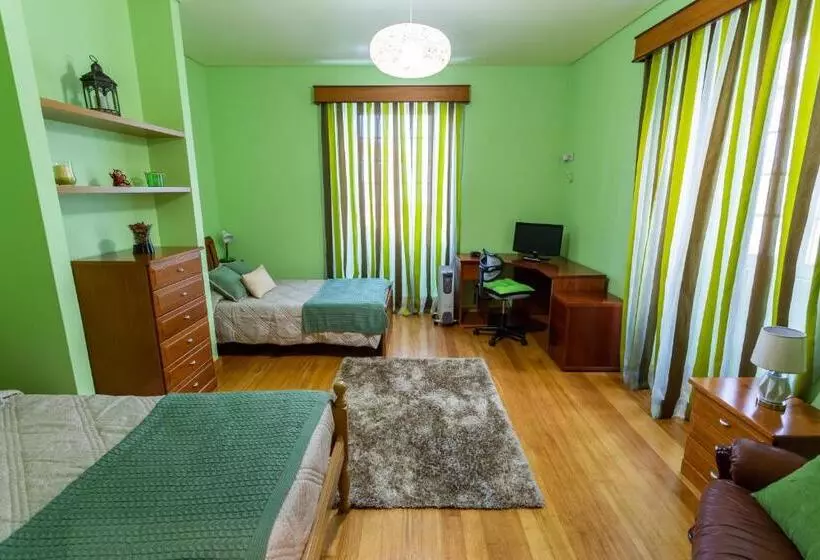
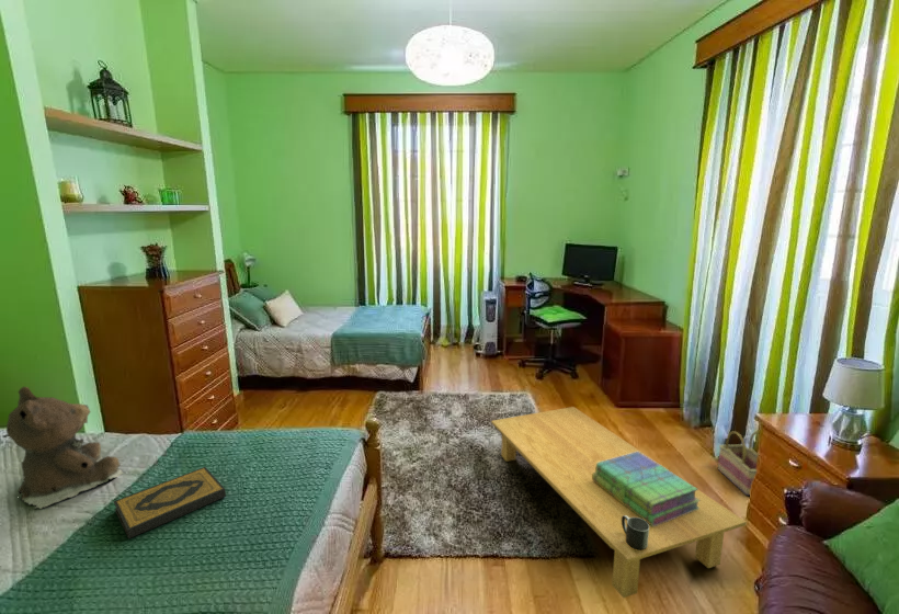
+ stack of books (644, 484)
+ coffee table (591, 480)
+ basket (747, 457)
+ teddy bear (60, 432)
+ mug (634, 528)
+ hardback book (171, 499)
